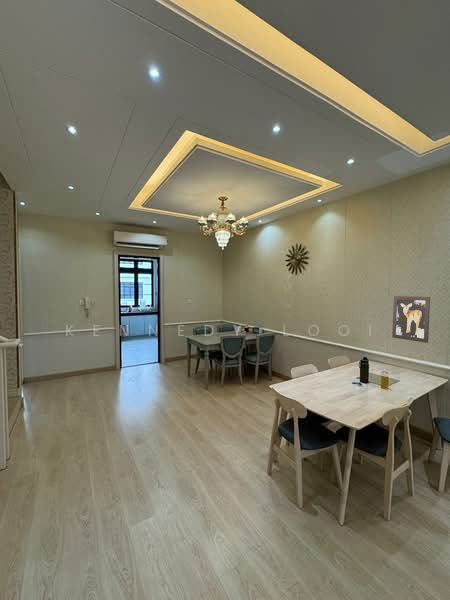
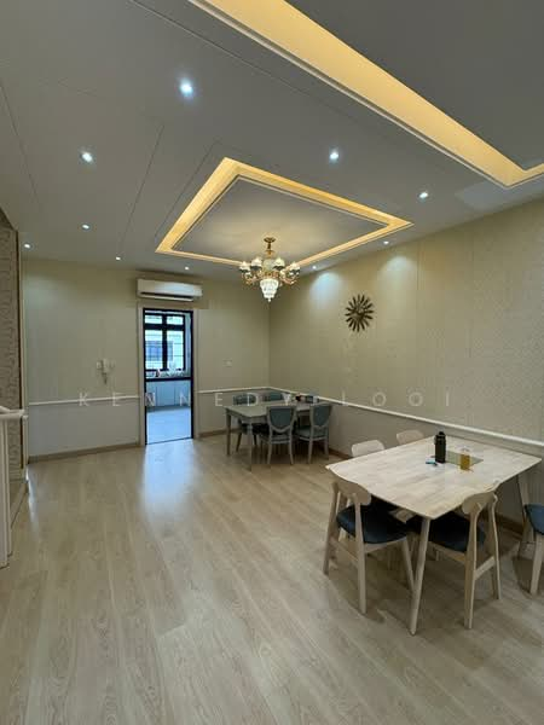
- wall art (410, 318)
